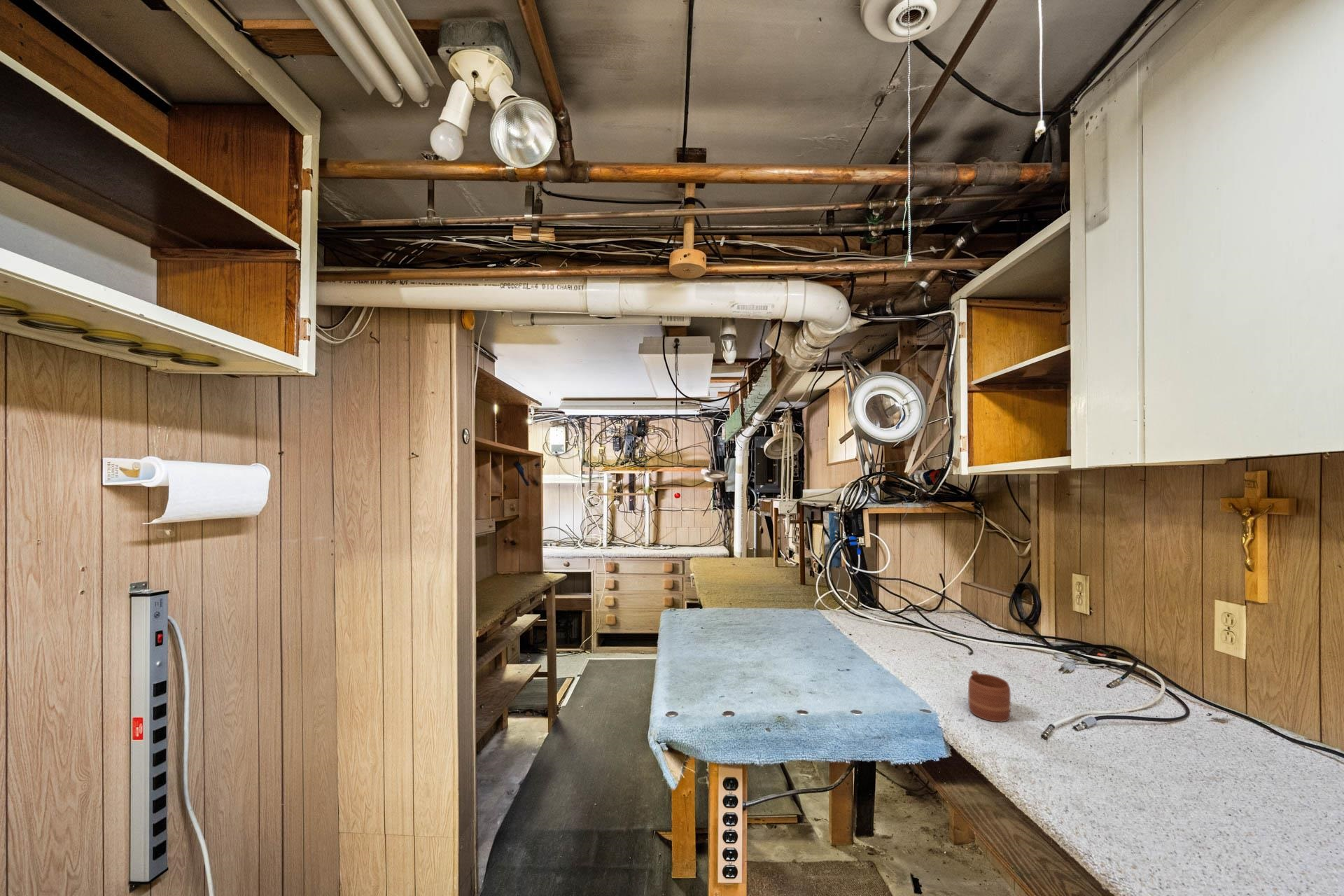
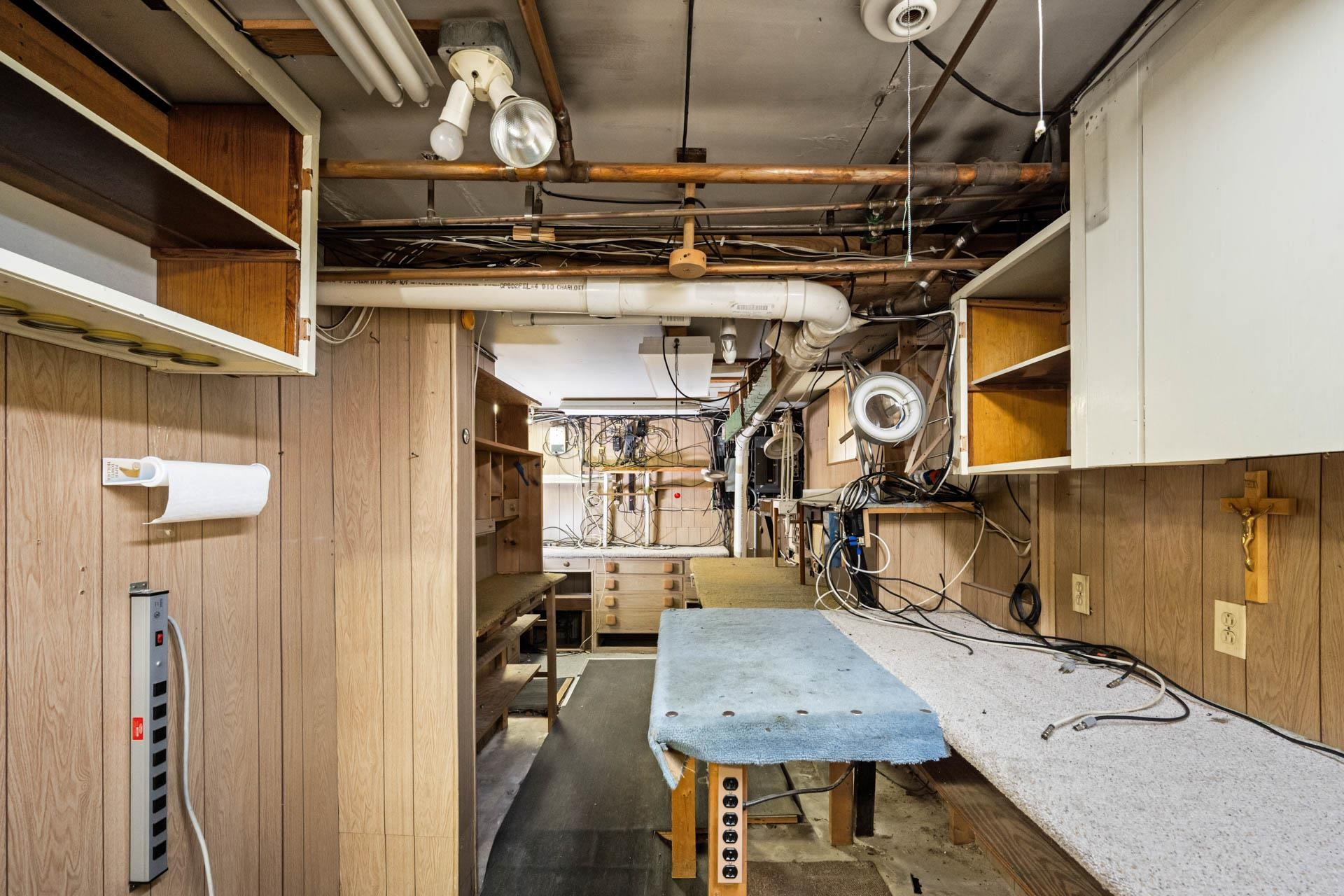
- mug (986, 692)
